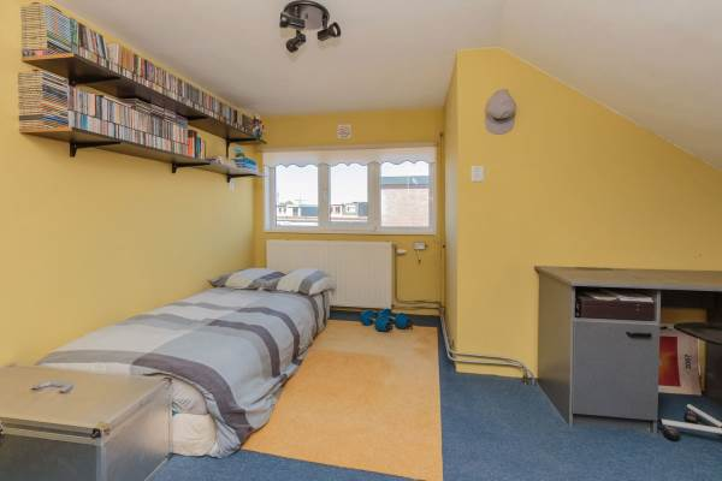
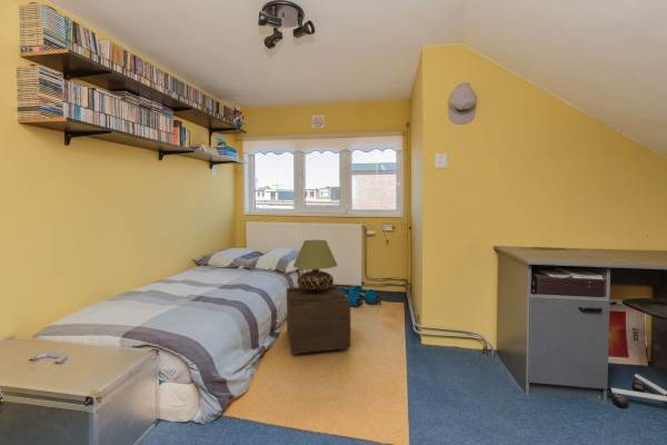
+ table lamp (315, 265)
+ wooden crate (316, 315)
